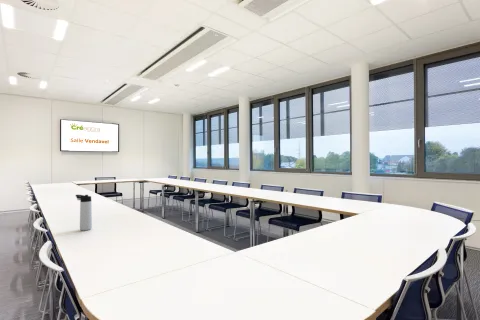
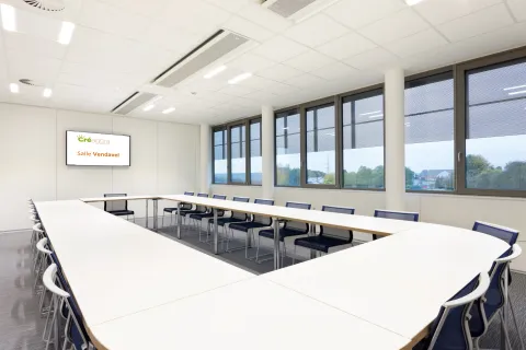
- thermos bottle (83, 212)
